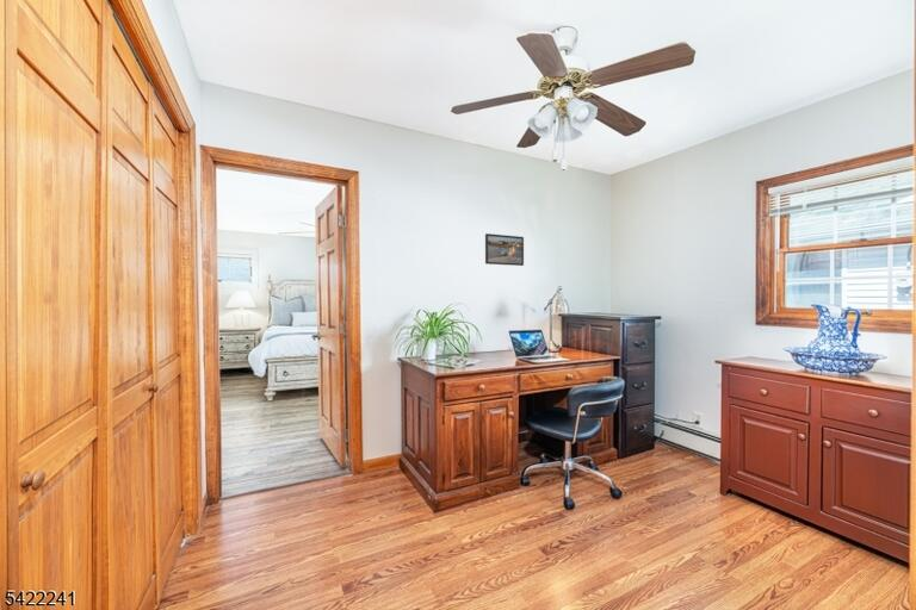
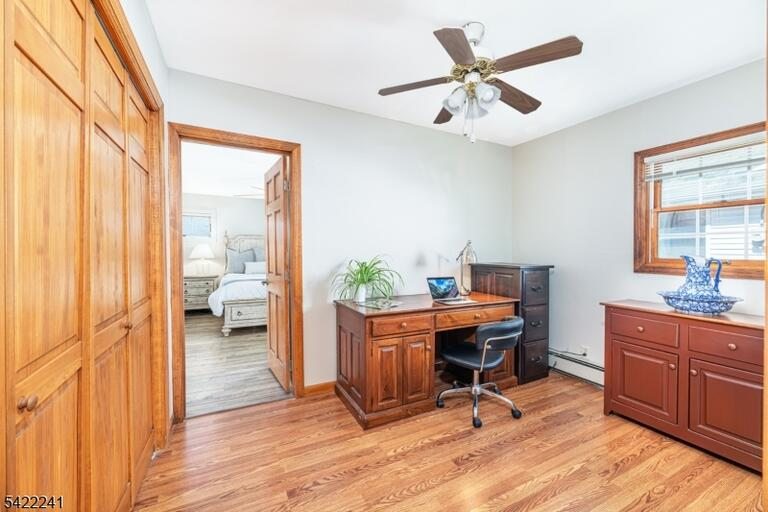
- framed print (505, 249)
